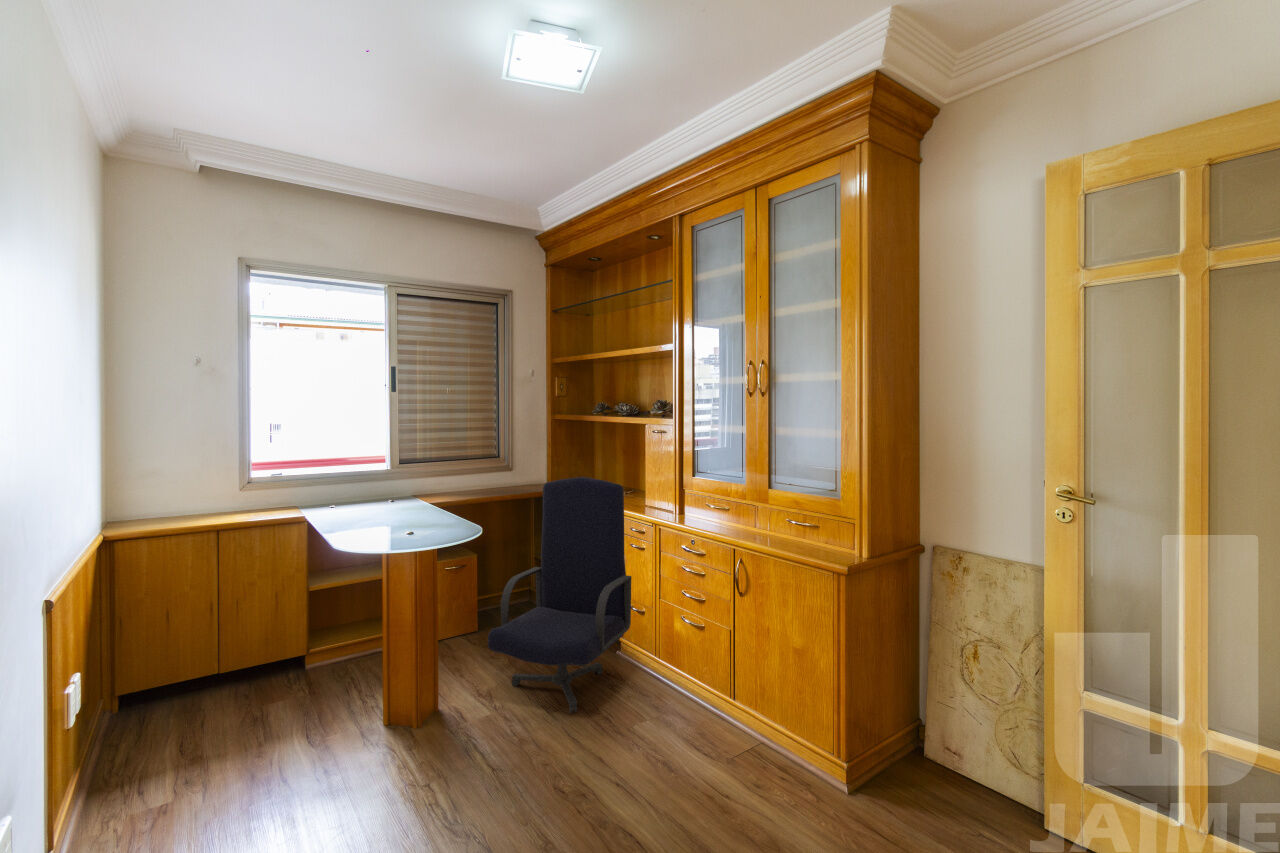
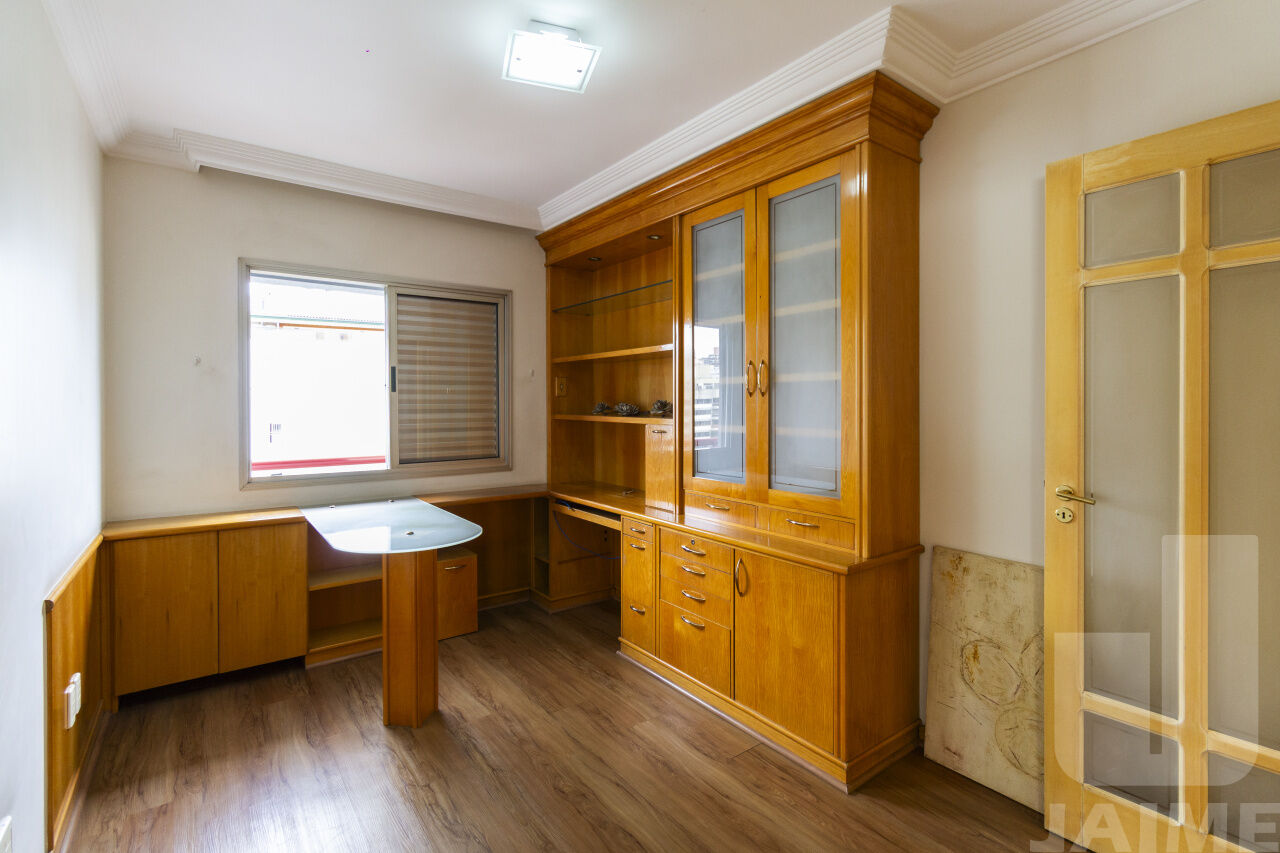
- office chair (561, 585)
